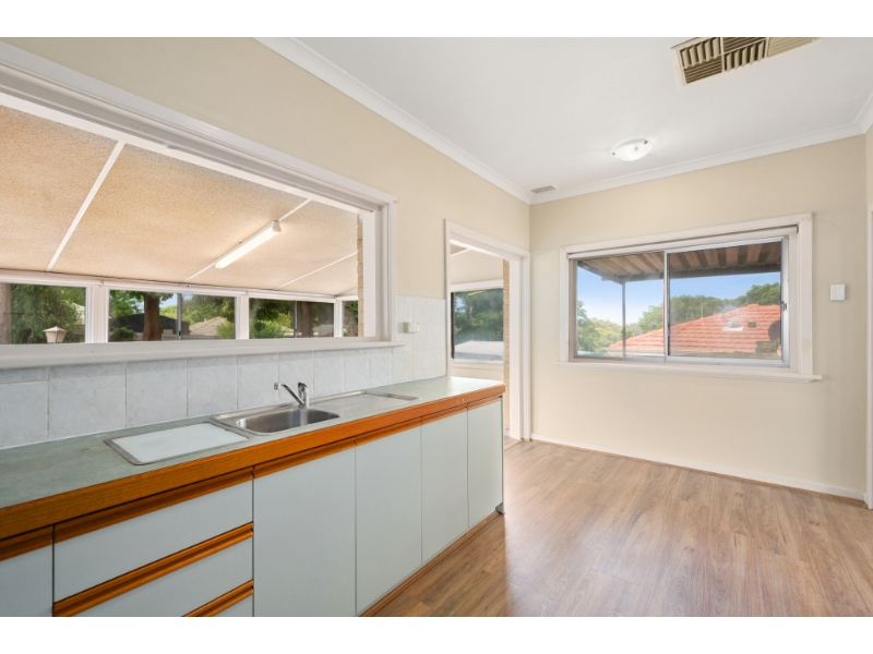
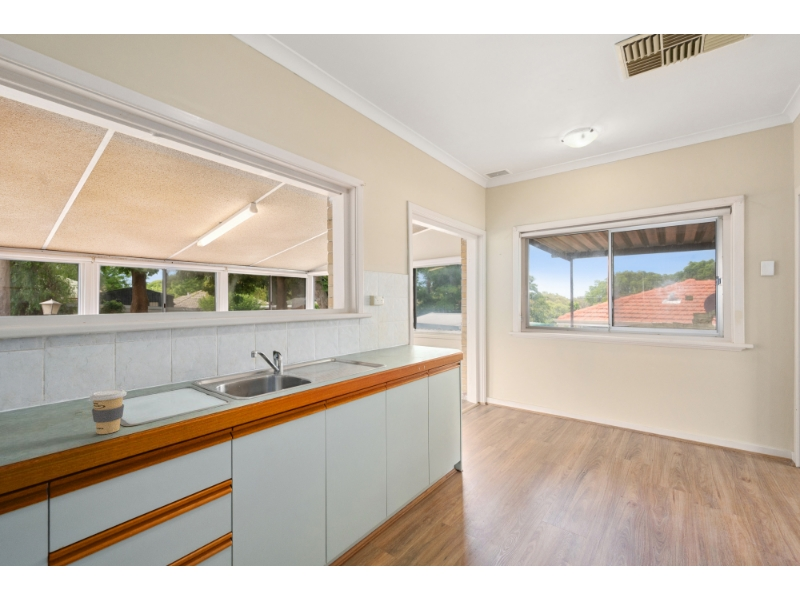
+ coffee cup (108, 411)
